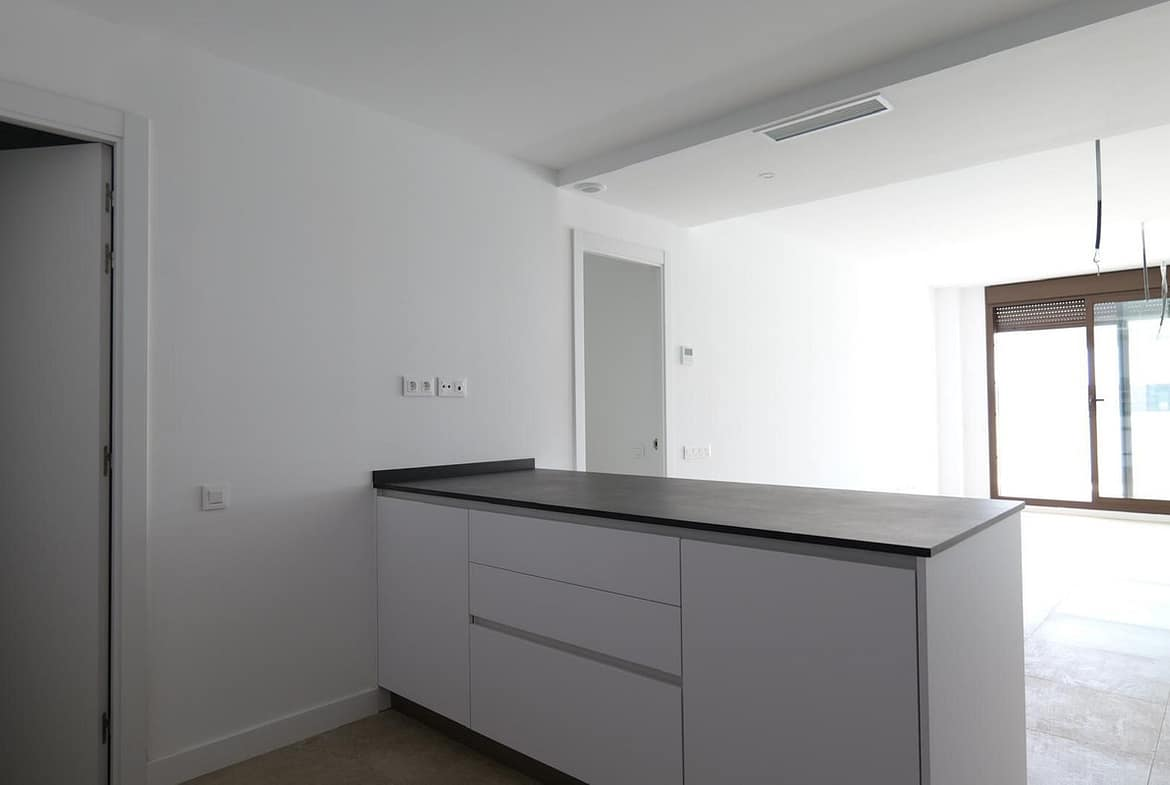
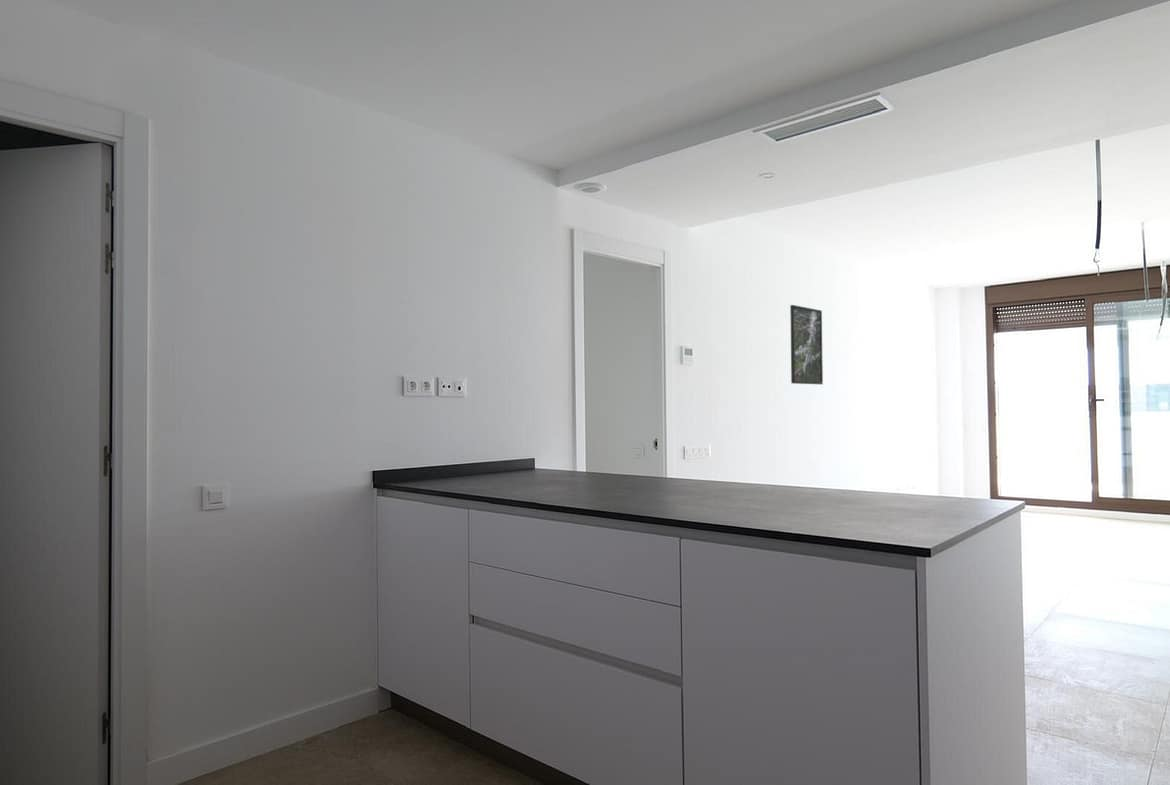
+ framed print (807, 345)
